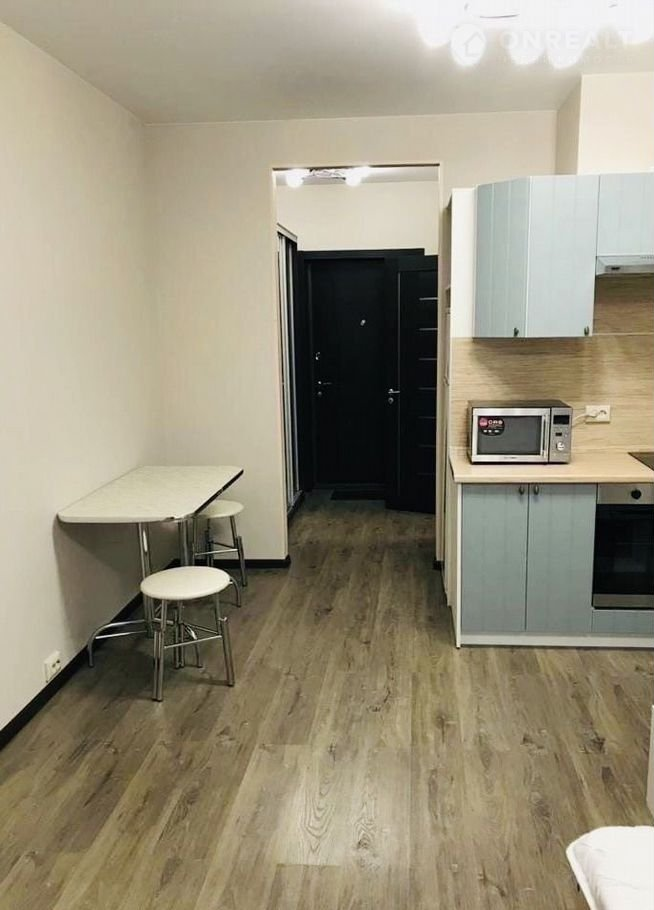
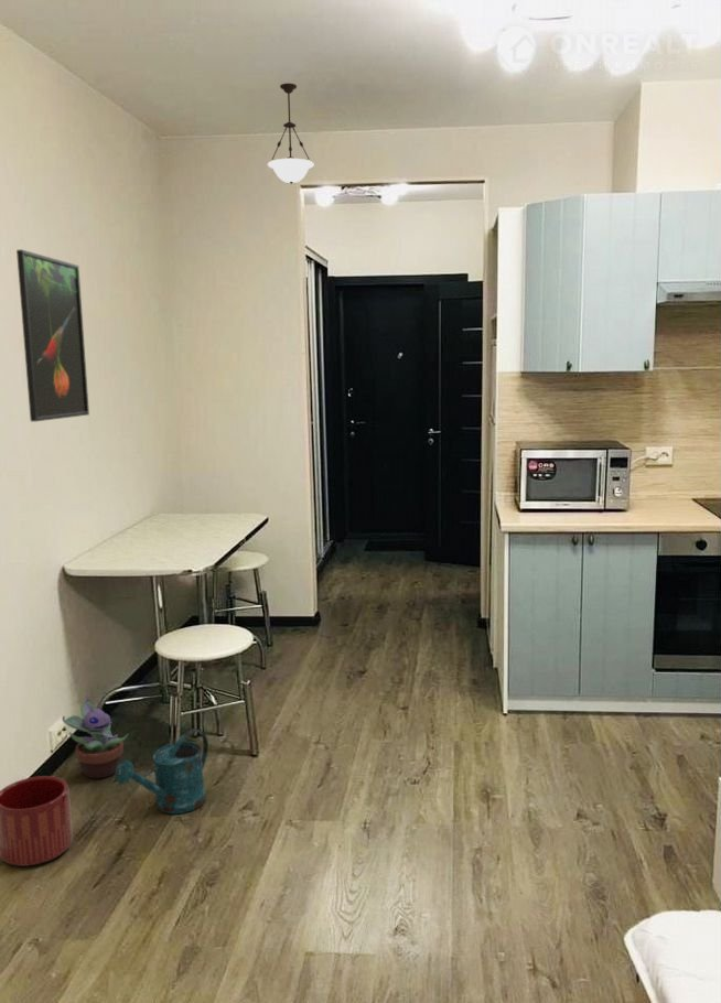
+ watering can (165, 776)
+ decorative plant (98, 735)
+ pendant light (290, 134)
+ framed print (55, 338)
+ planter (34, 820)
